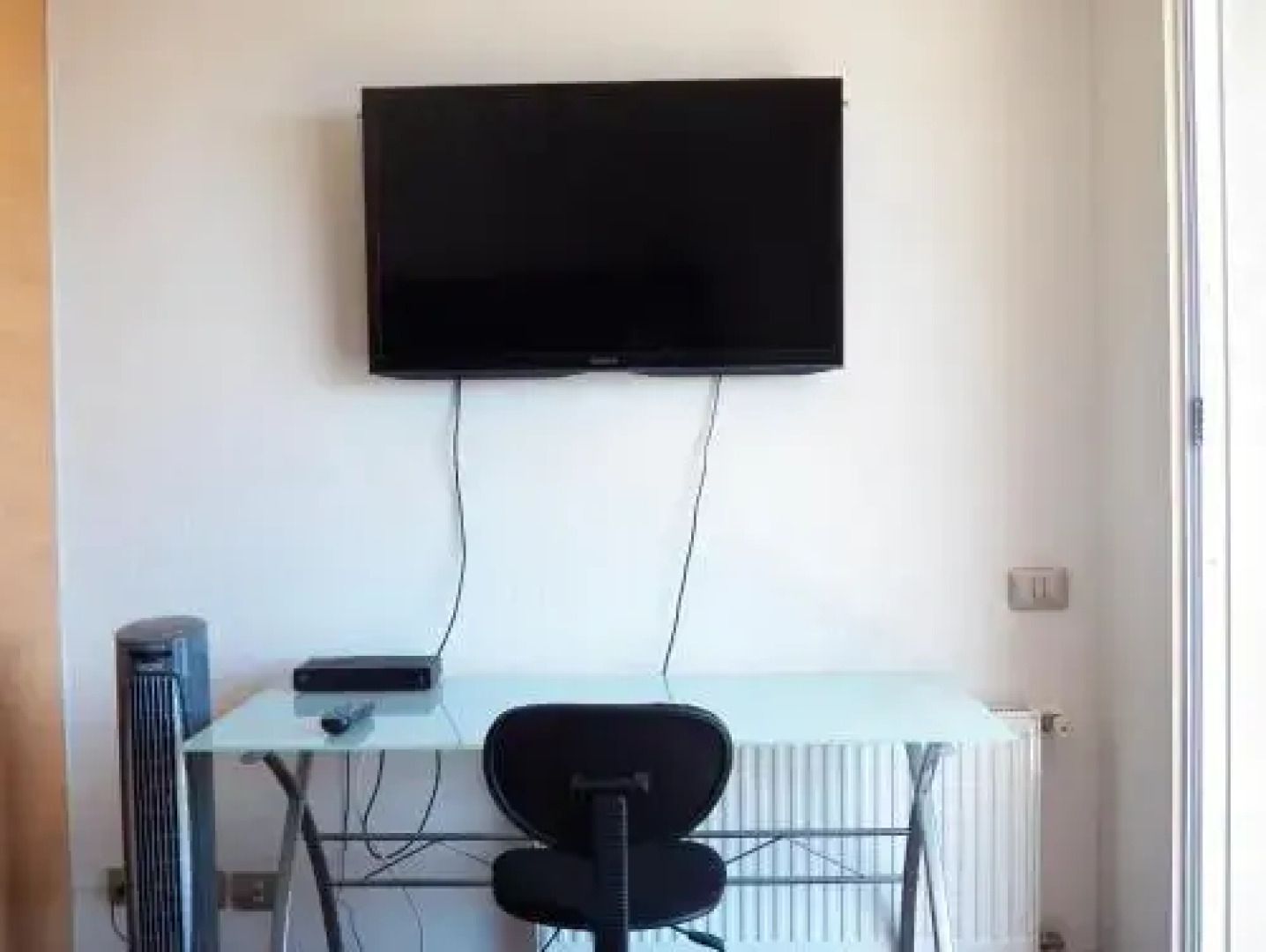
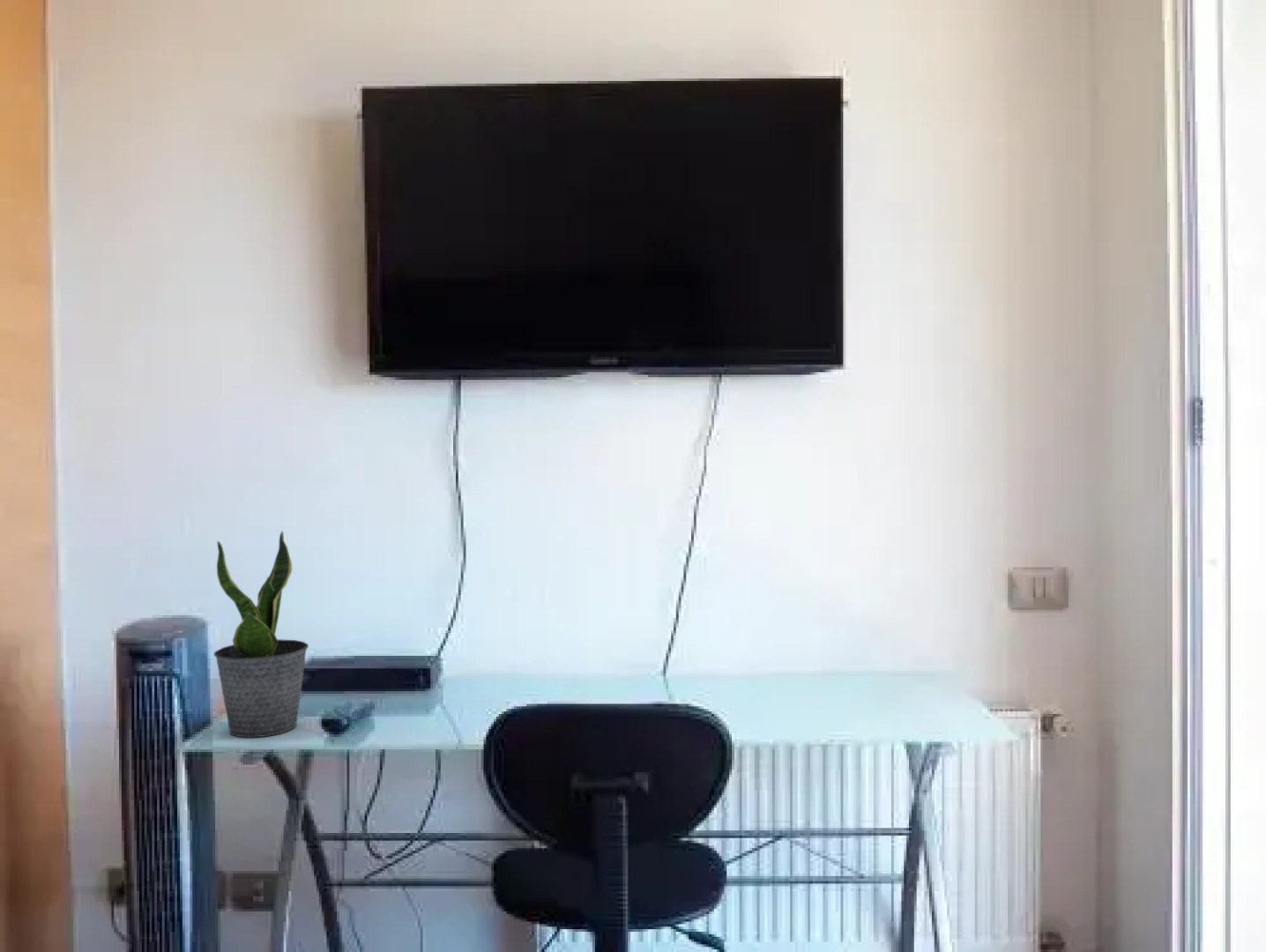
+ potted plant (261, 631)
